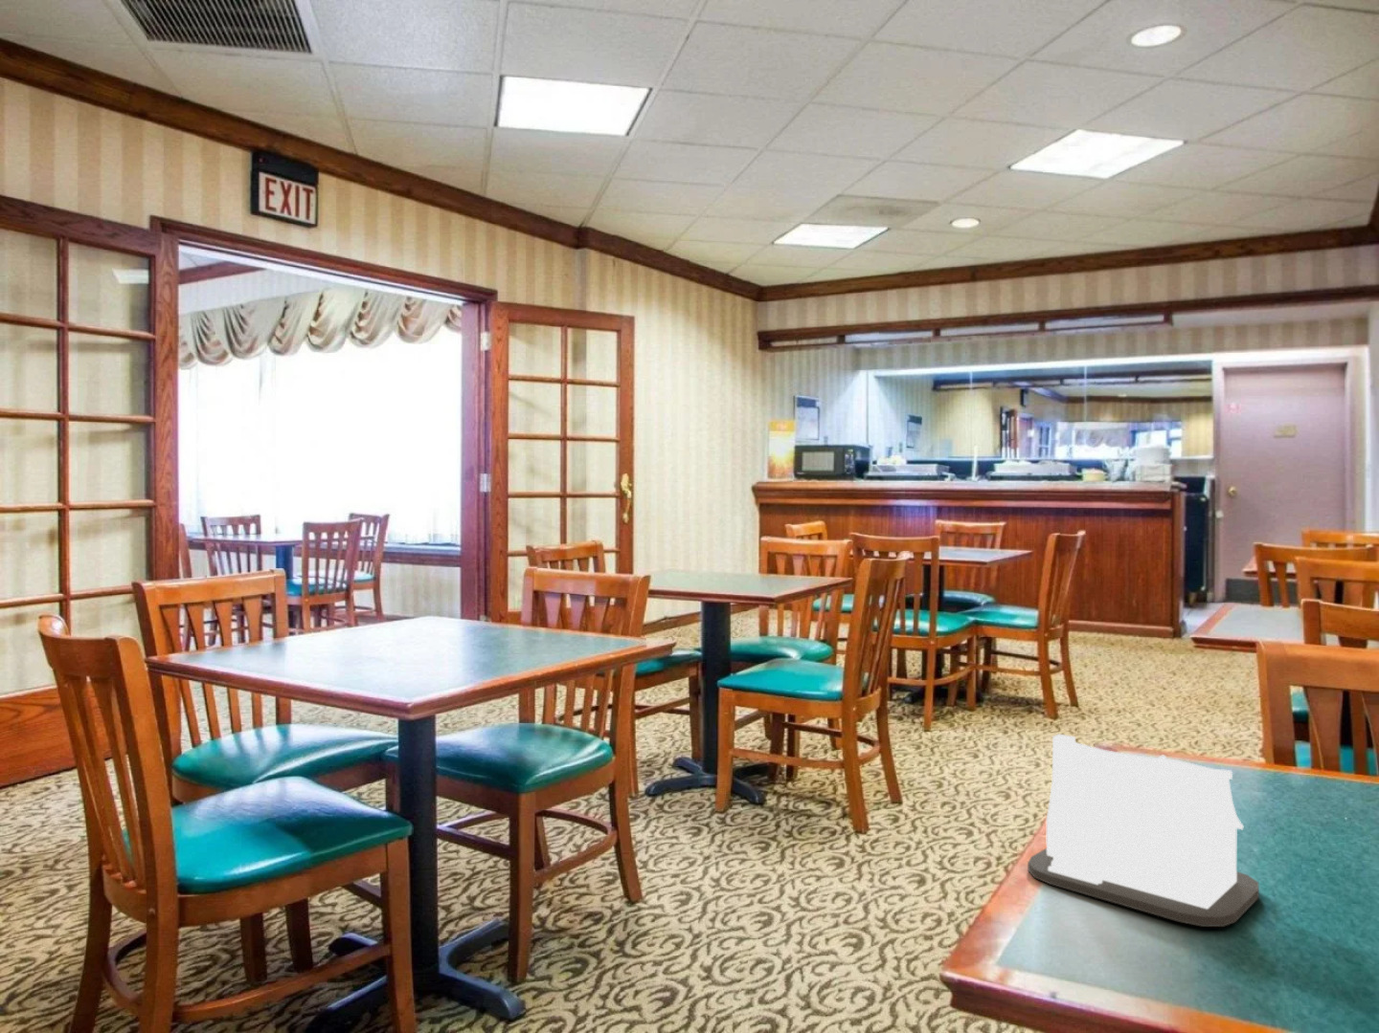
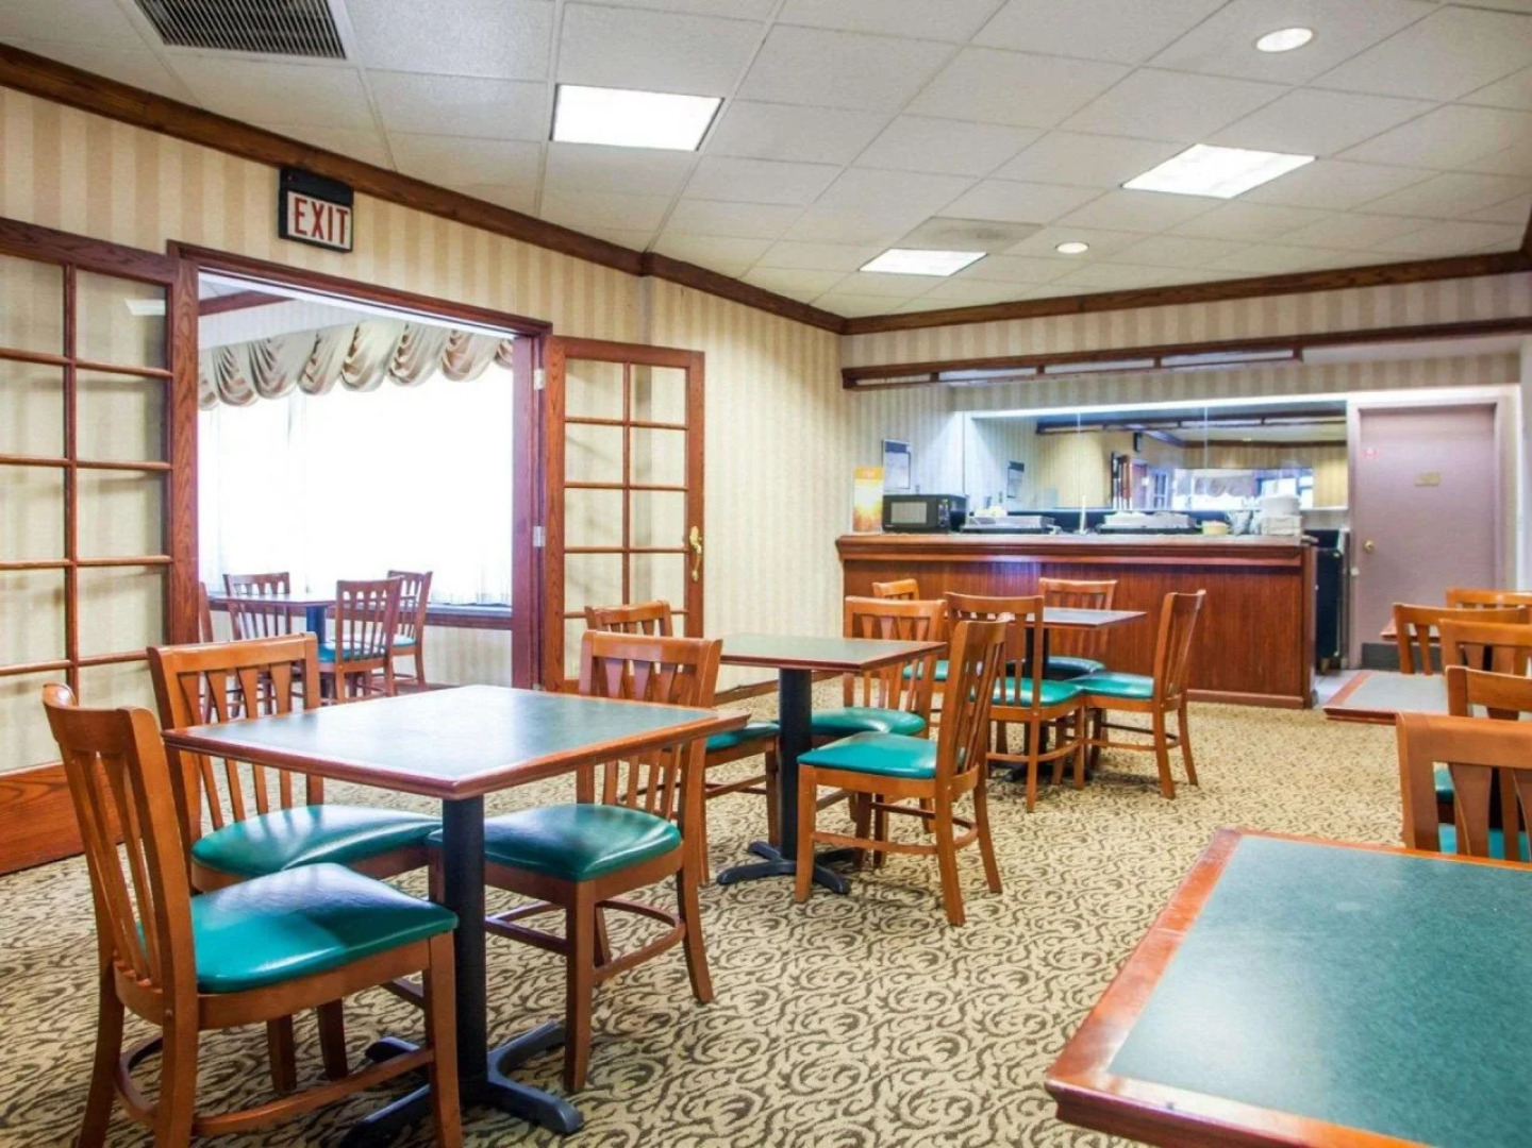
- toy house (1140, 815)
